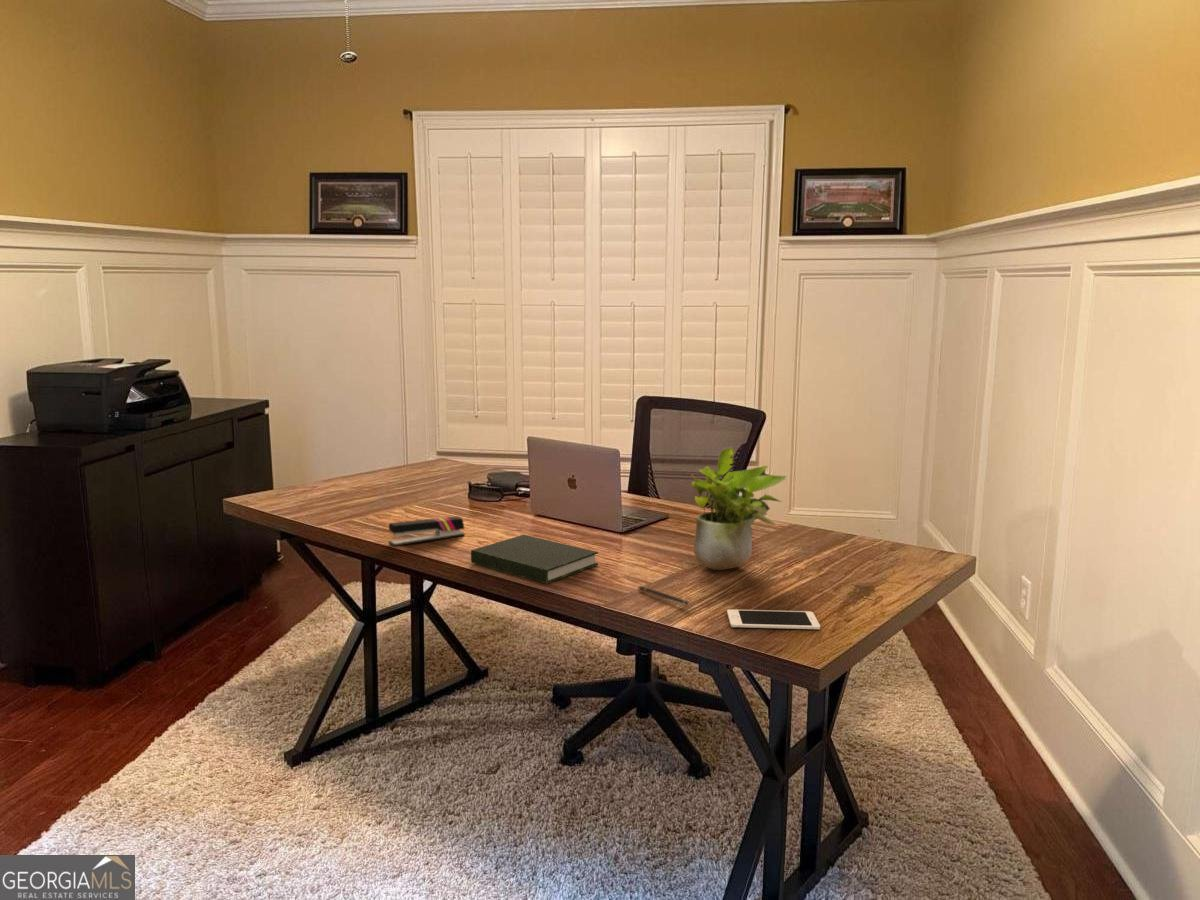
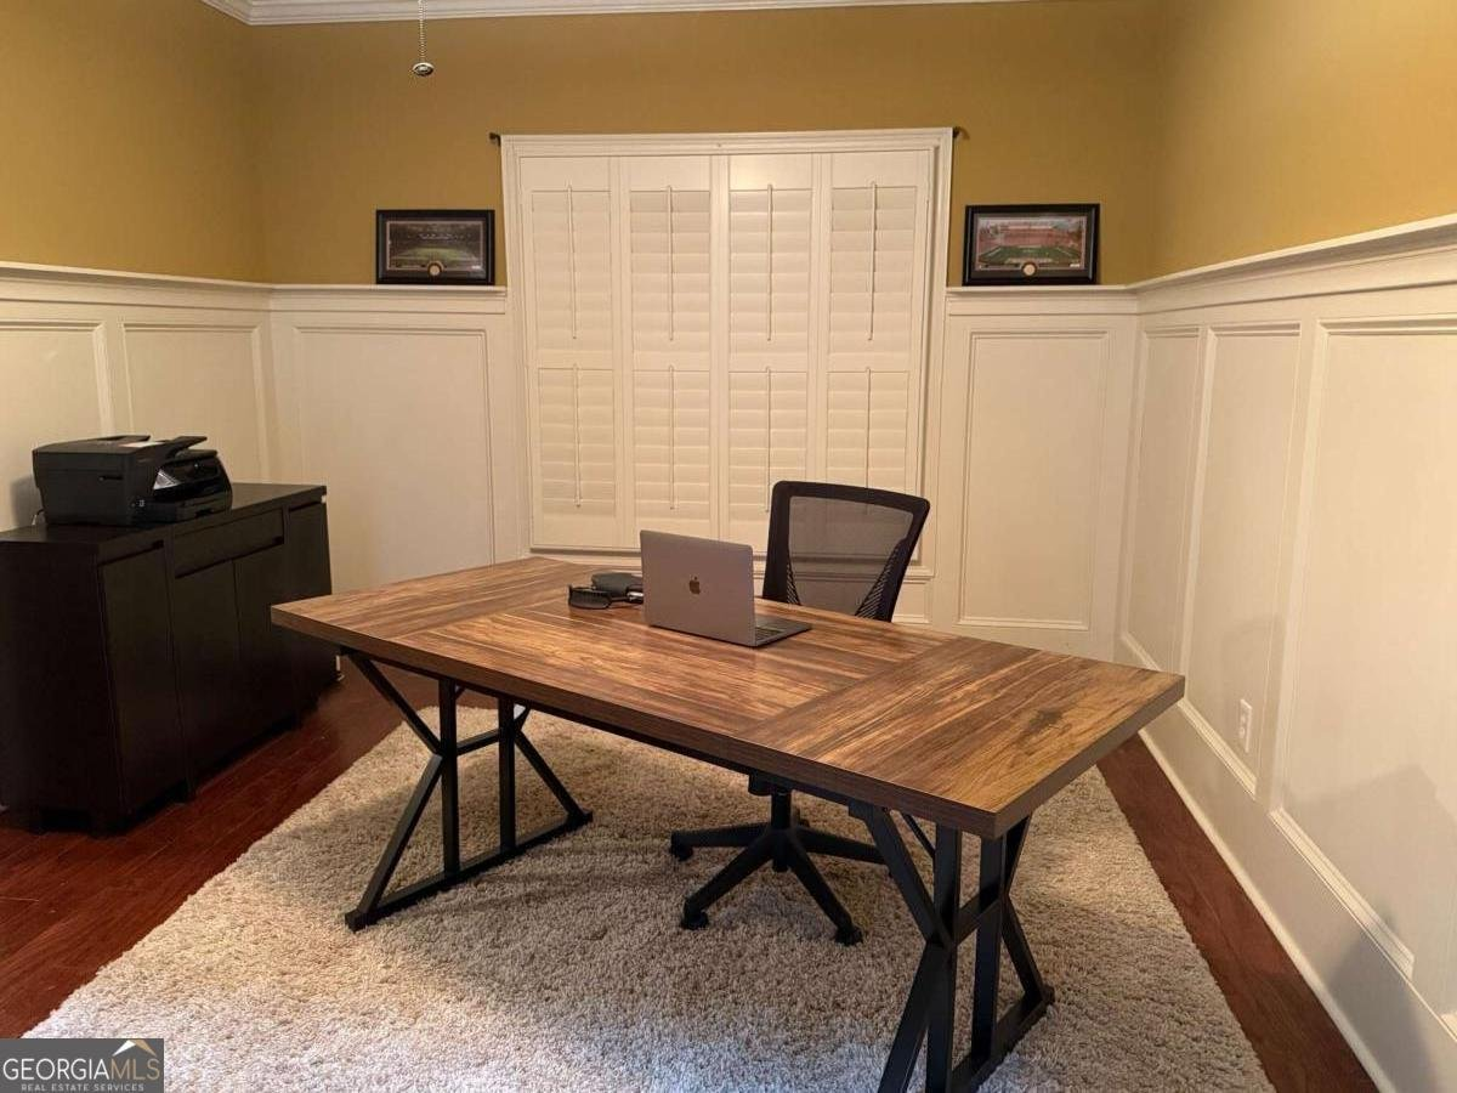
- pen (661, 594)
- stapler (427, 529)
- potted plant (732, 512)
- cell phone (772, 619)
- book (534, 557)
